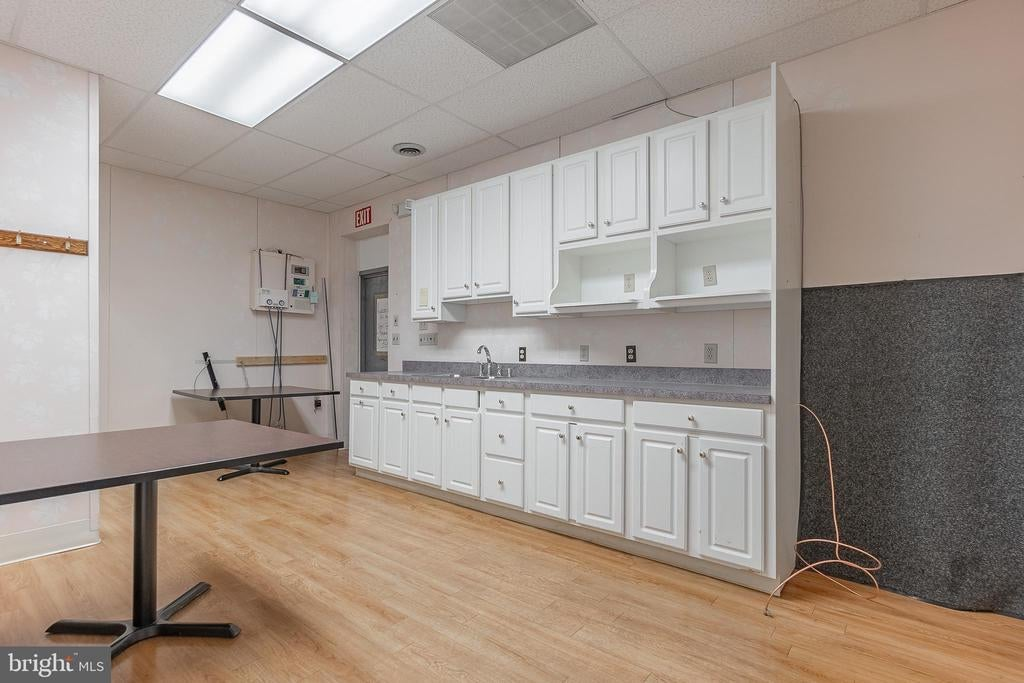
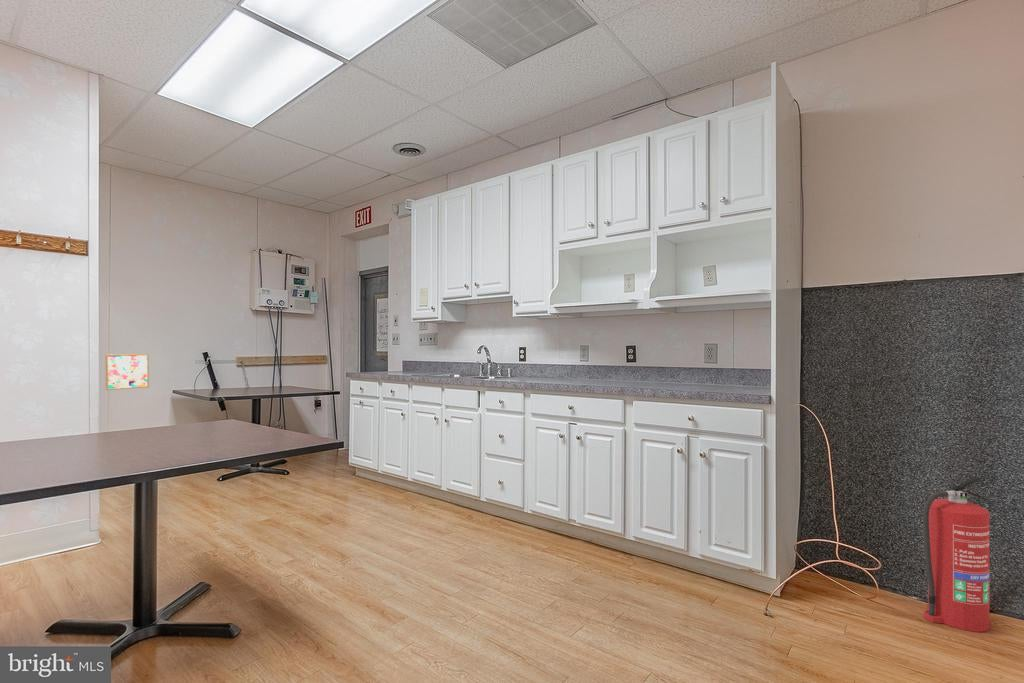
+ wall art (127, 371)
+ fire extinguisher (954, 548)
